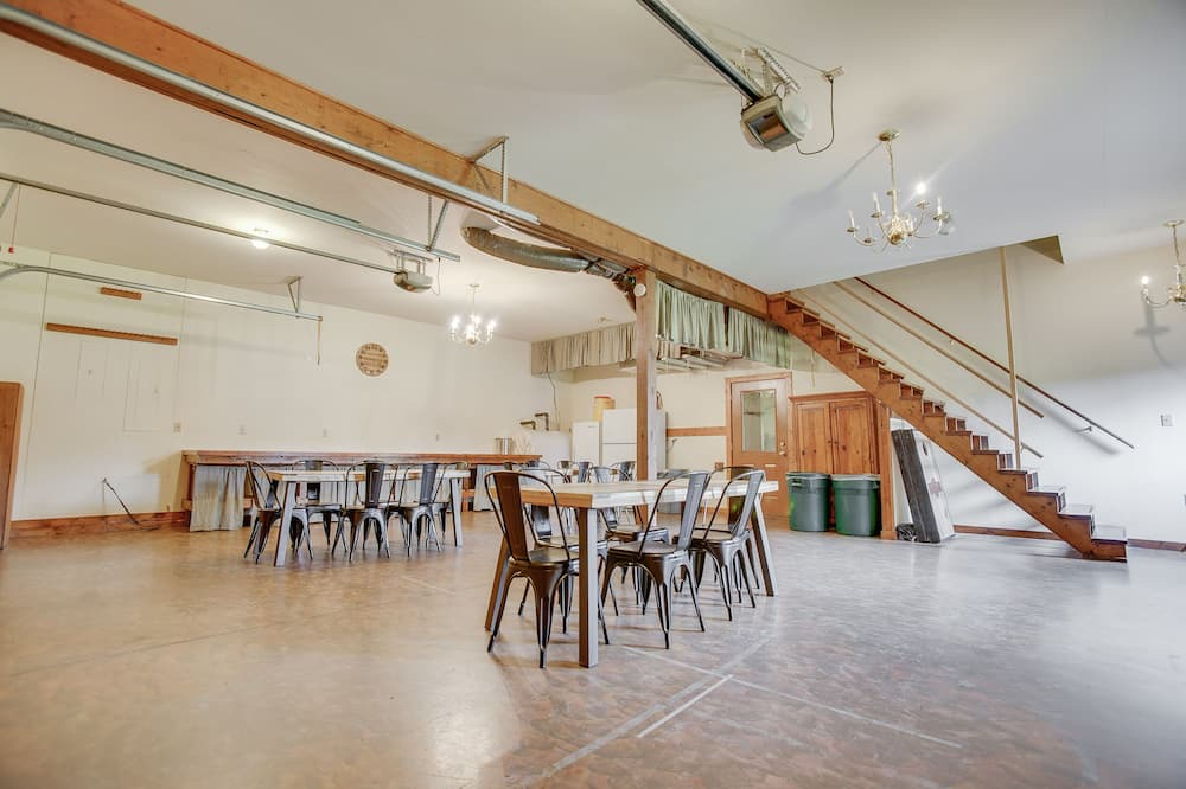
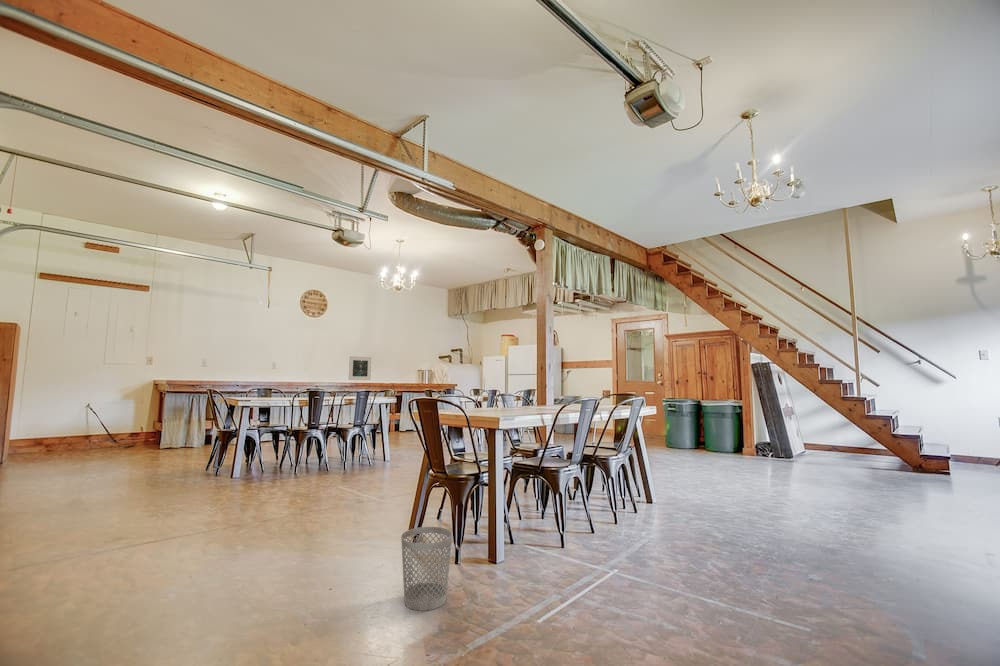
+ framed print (360, 368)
+ wastebasket (426, 568)
